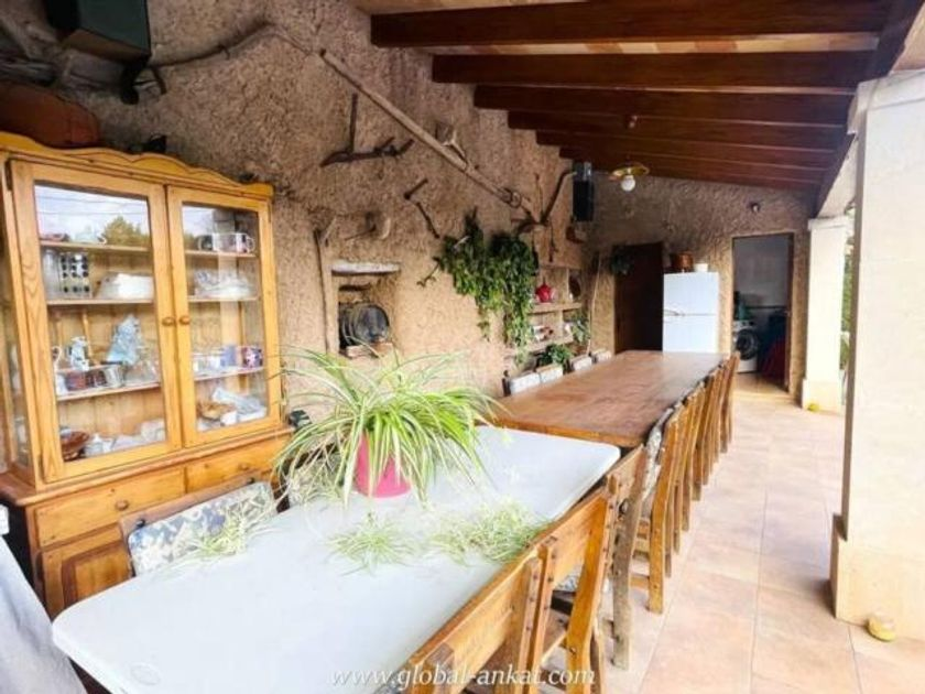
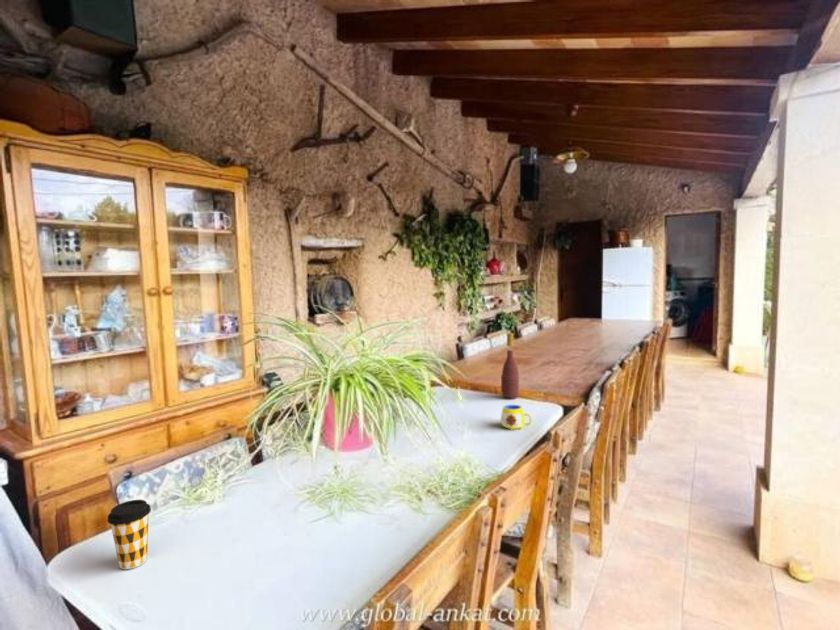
+ wine bottle (510, 365)
+ coffee cup (131, 534)
+ mug (516, 417)
